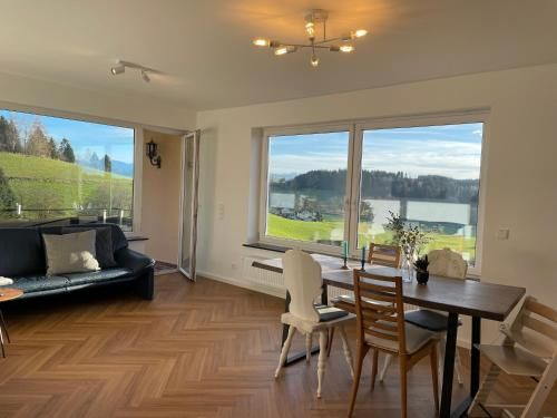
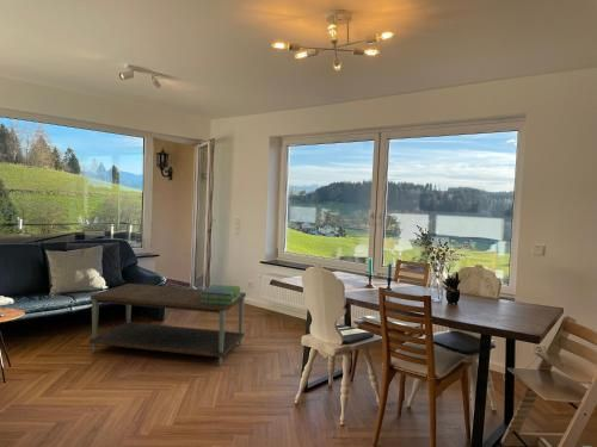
+ stack of books (221, 293)
+ coffee table (170, 325)
